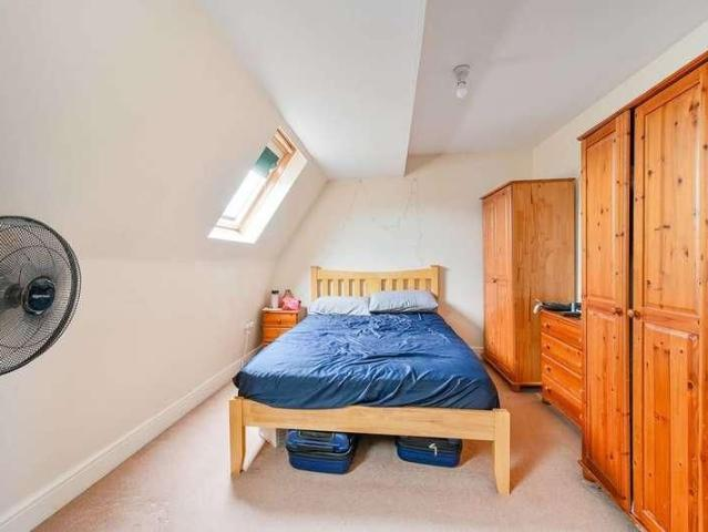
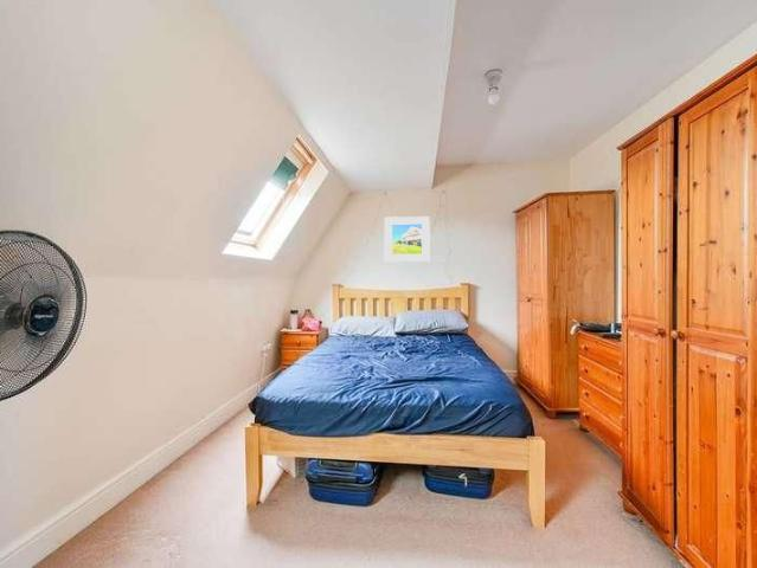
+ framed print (406, 239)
